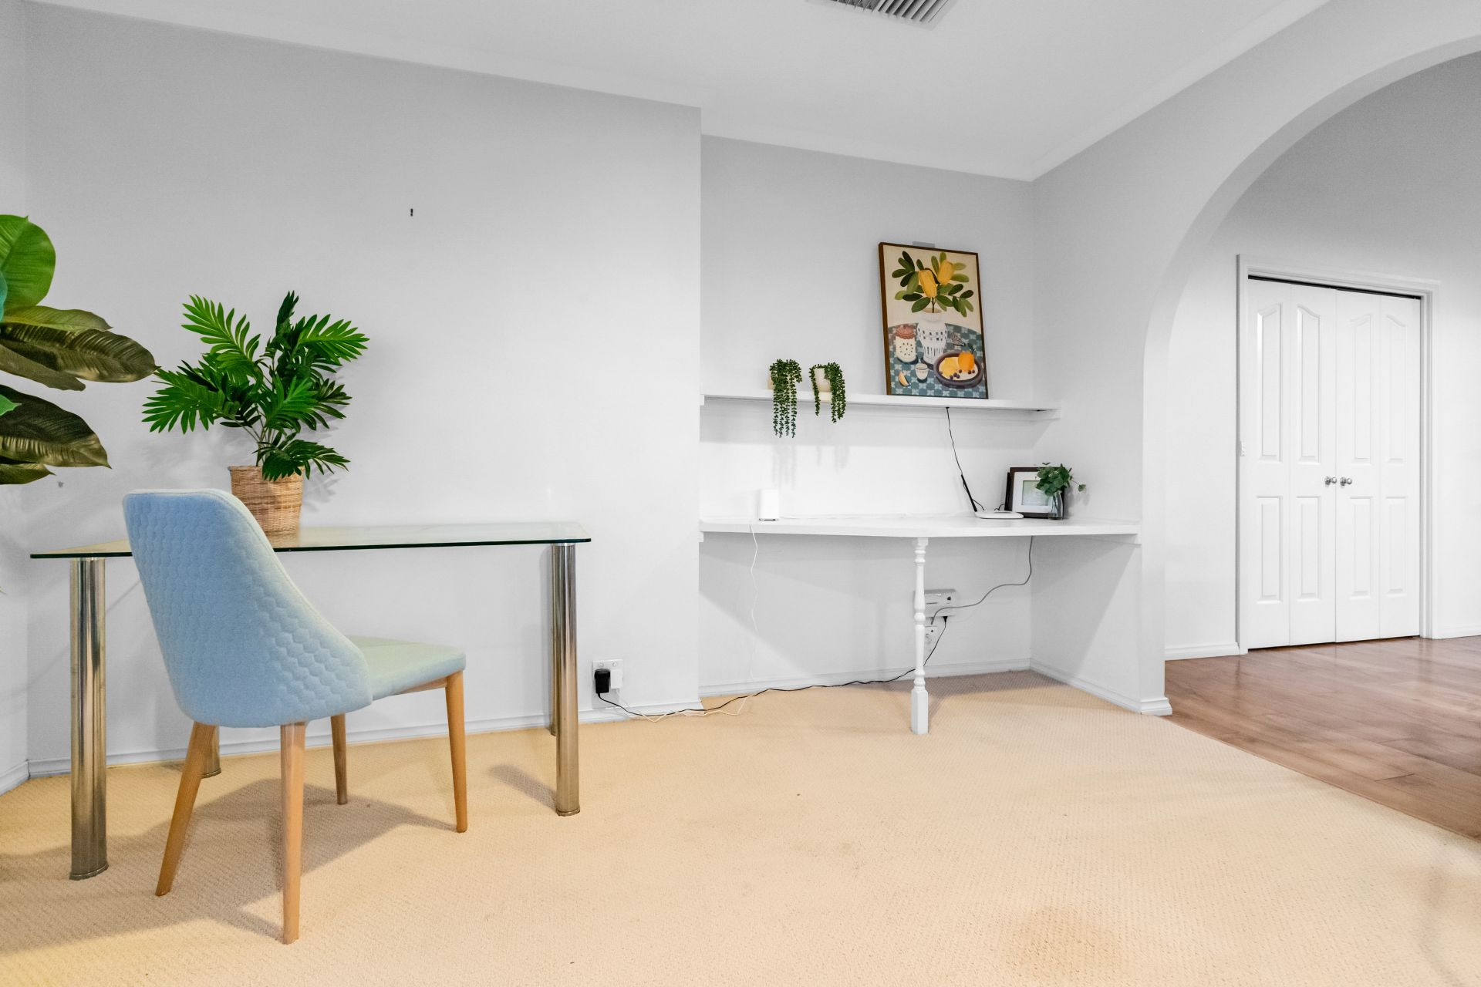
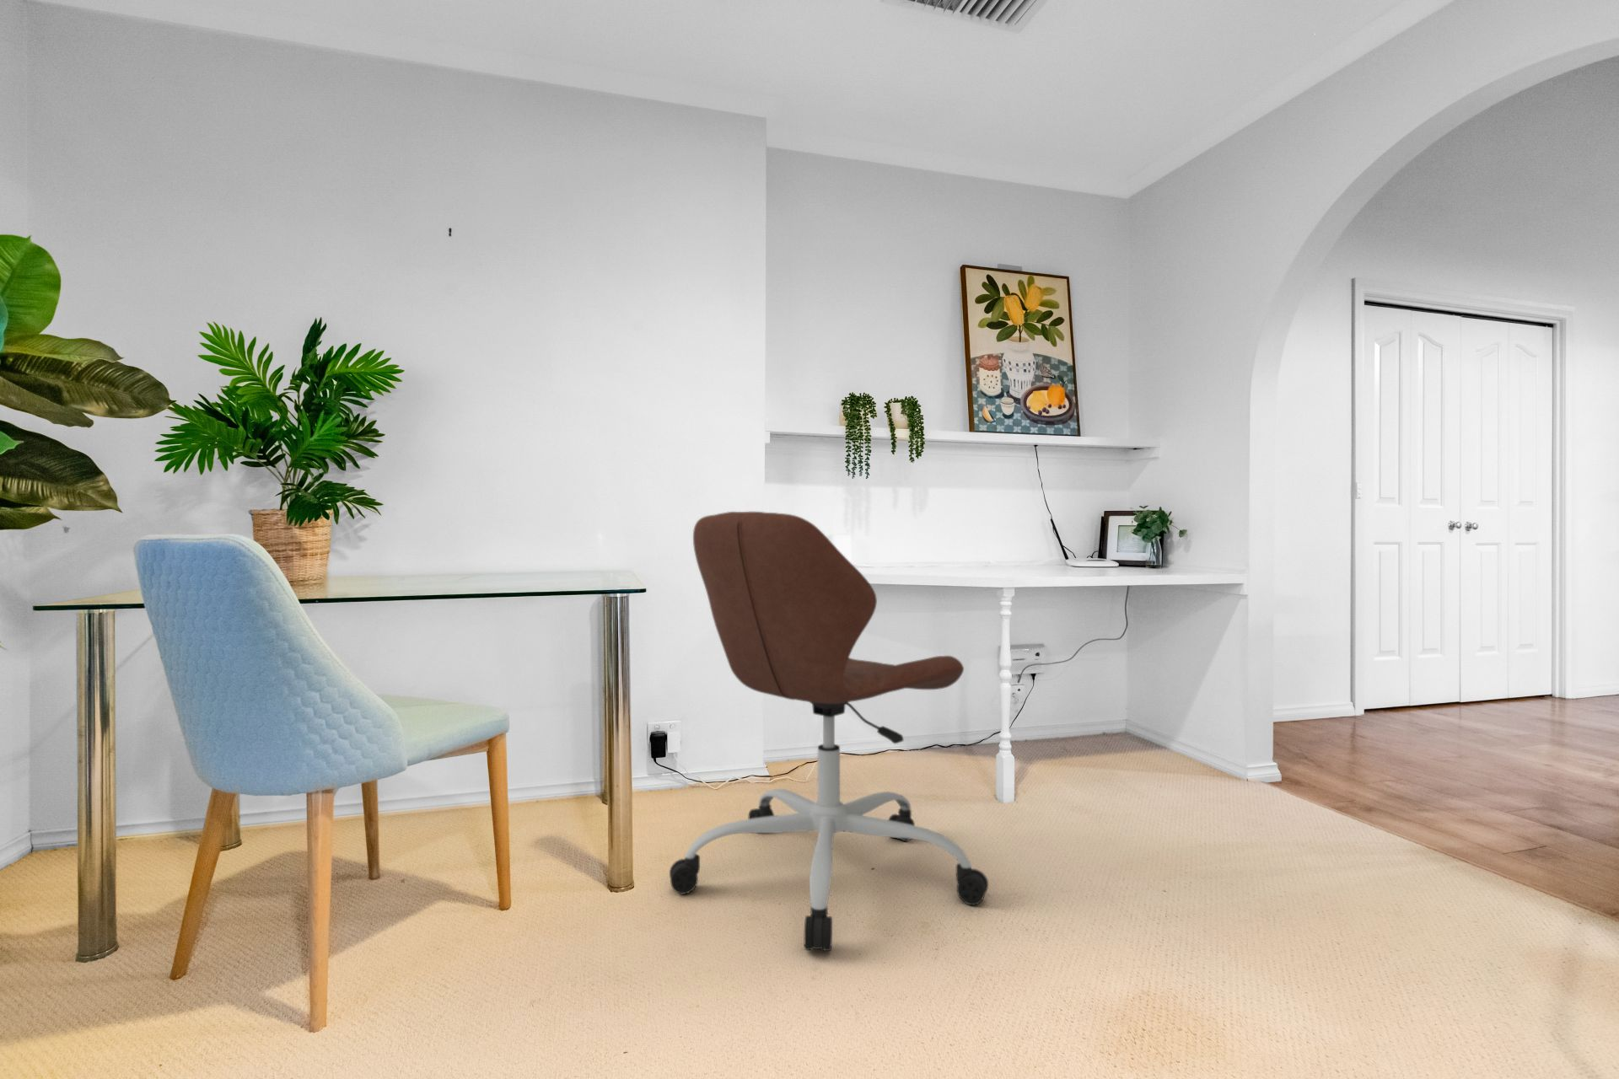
+ office chair (831, 694)
